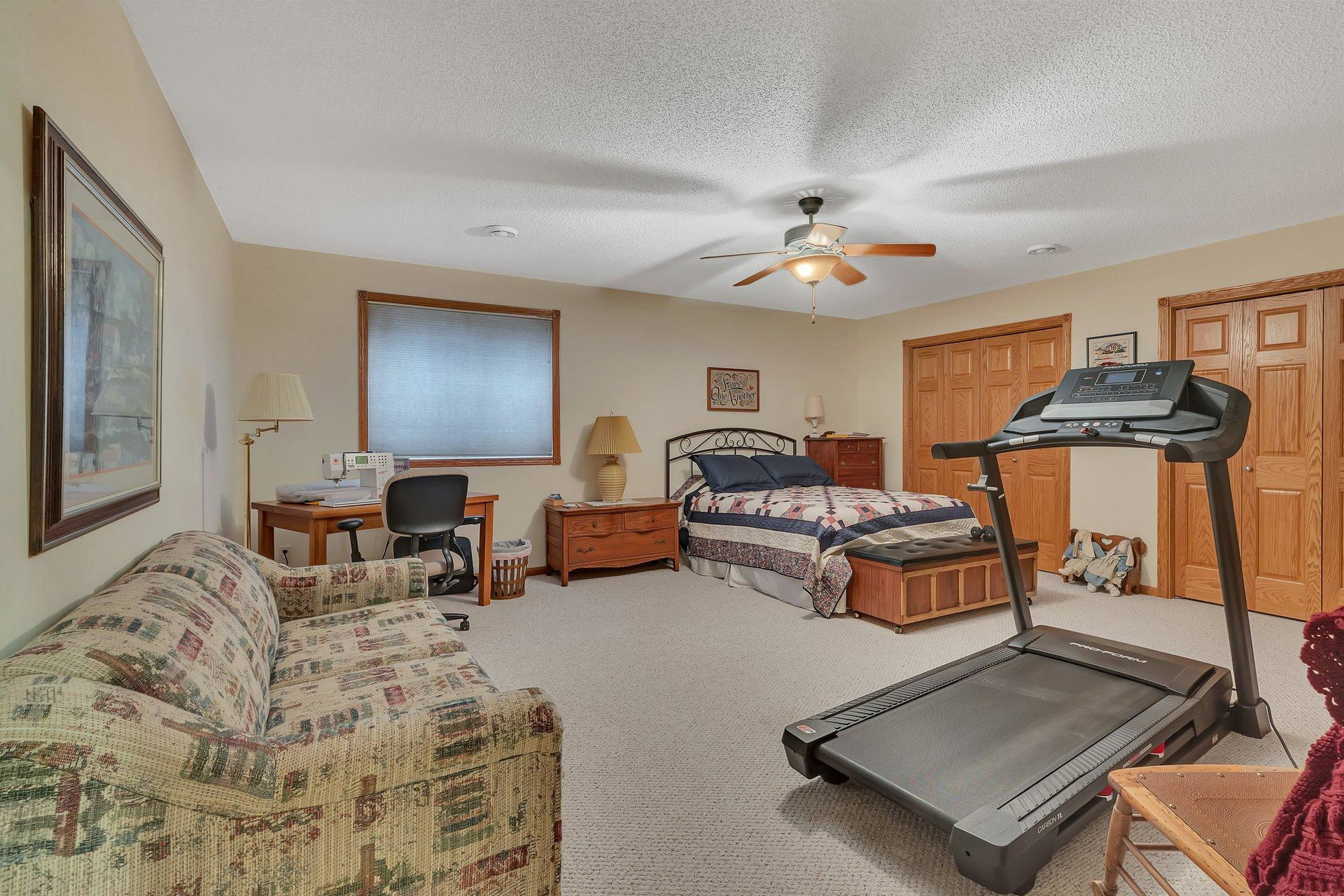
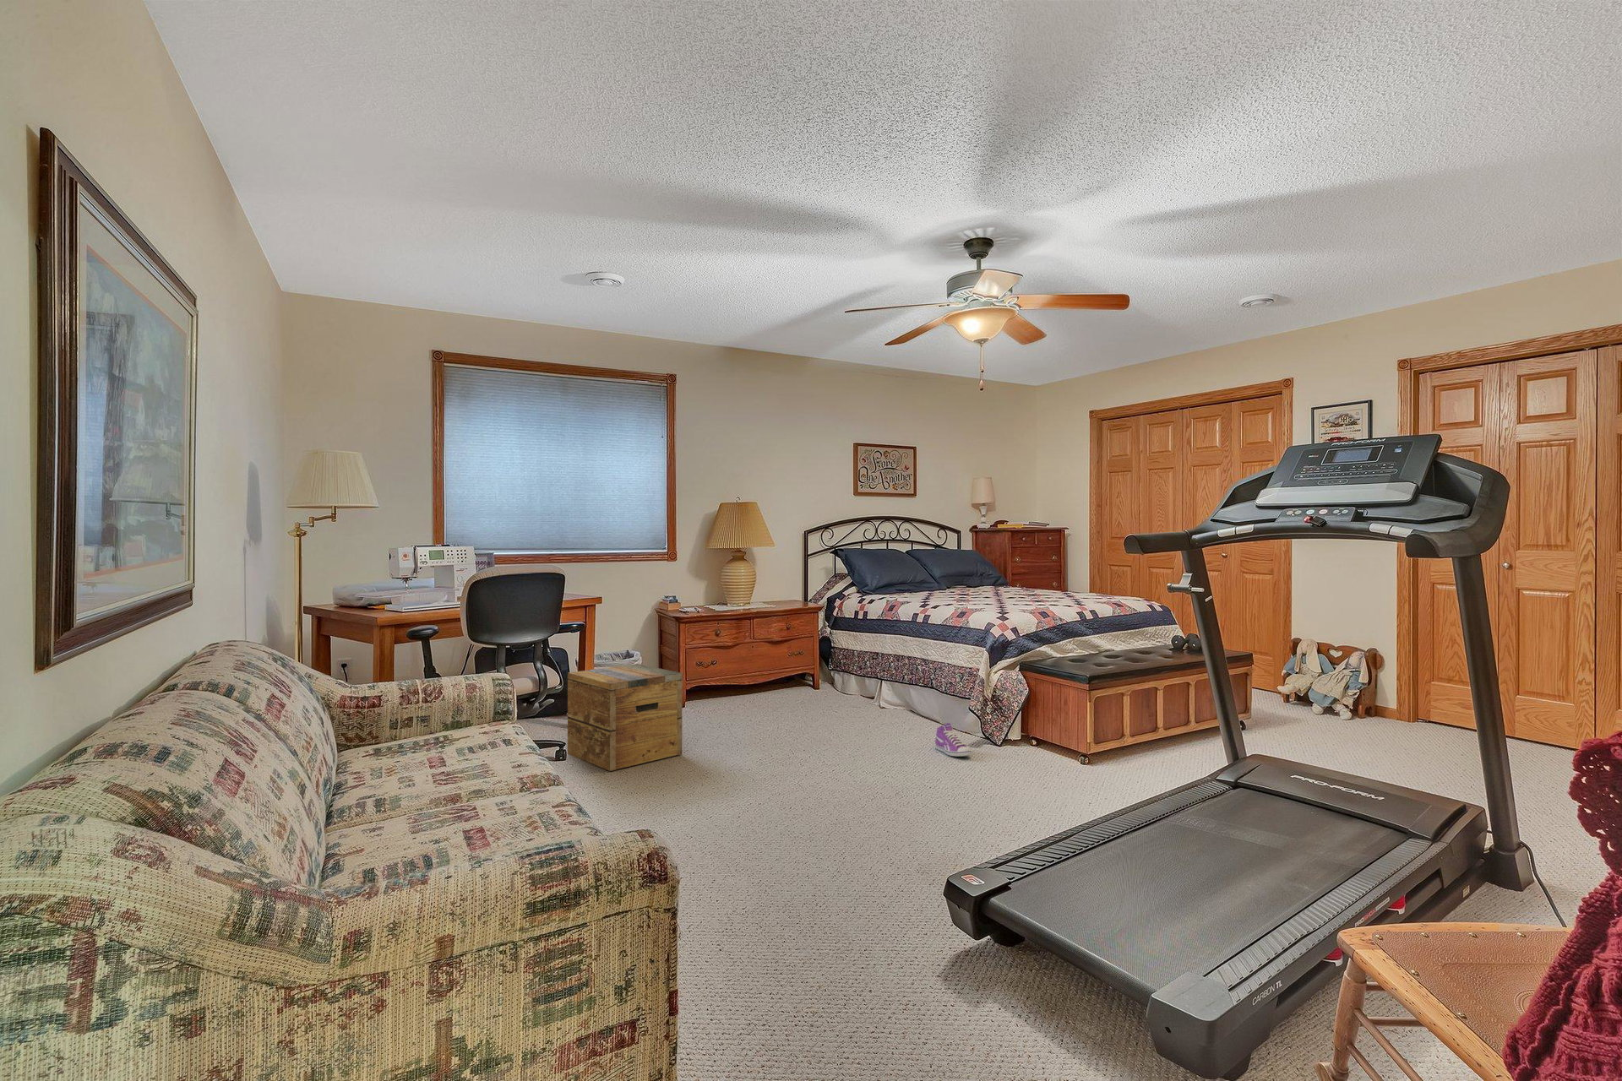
+ storage box (624, 713)
+ sneaker (951, 738)
